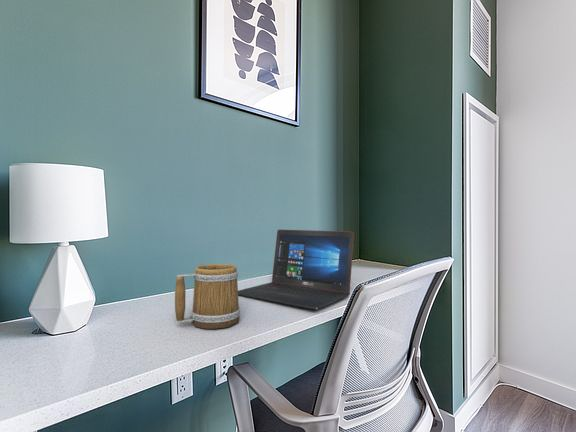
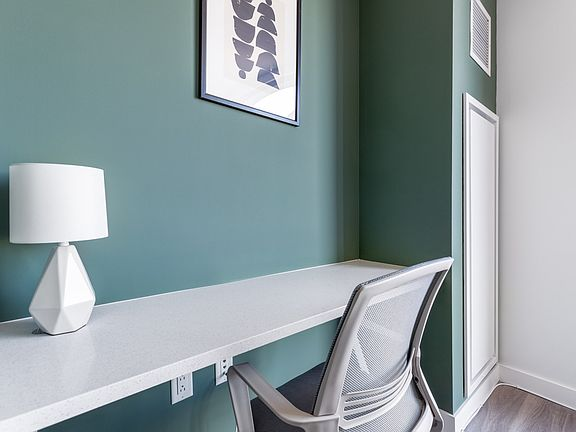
- laptop (293, 263)
- mug (211, 294)
